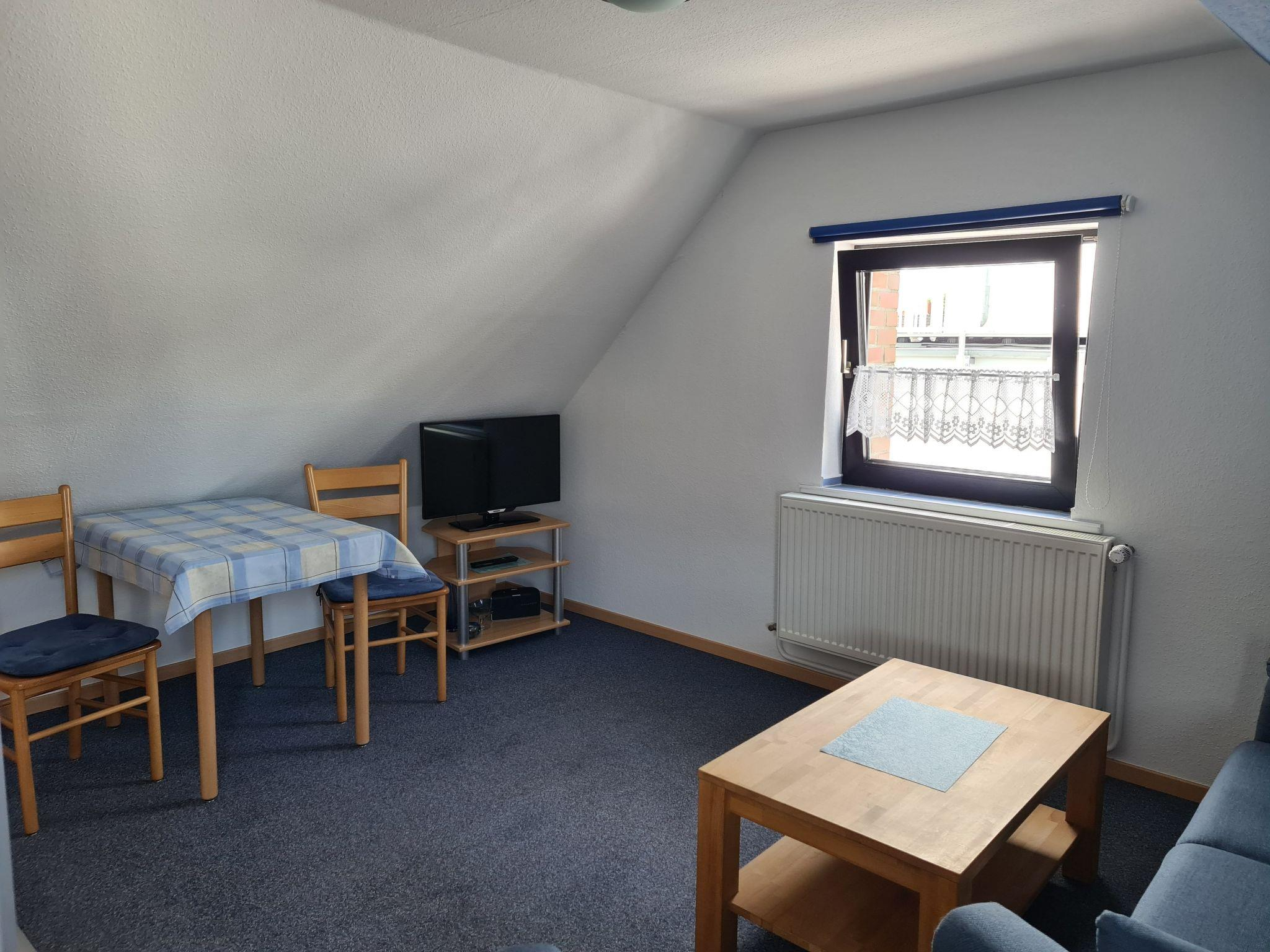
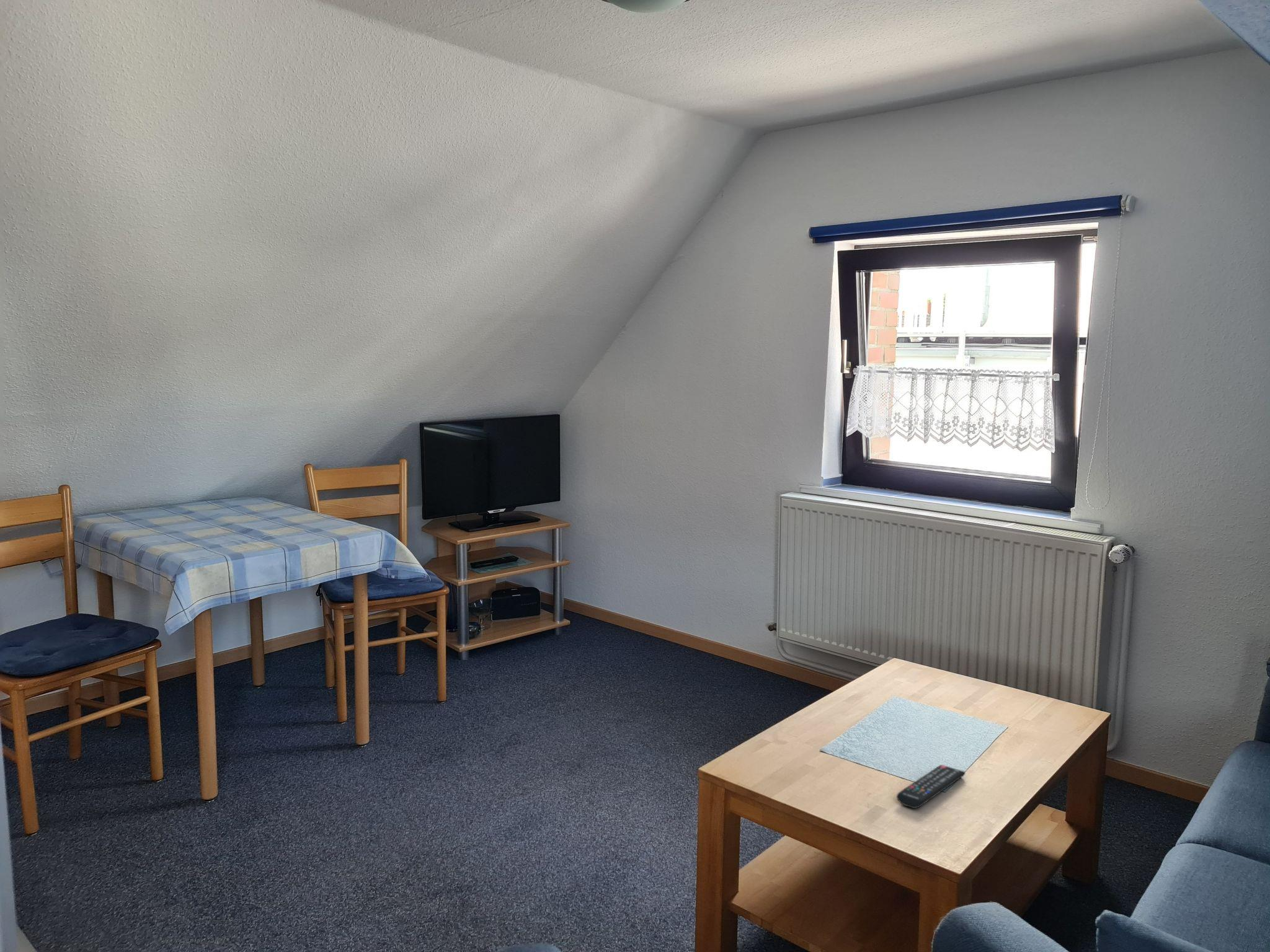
+ remote control (931, 785)
